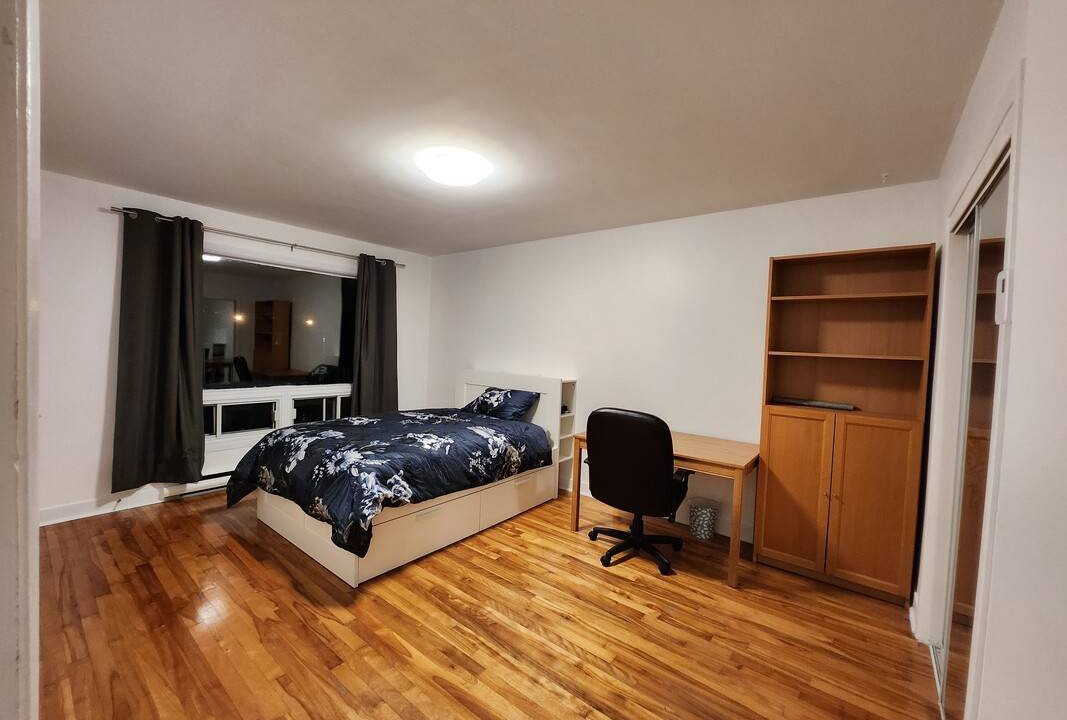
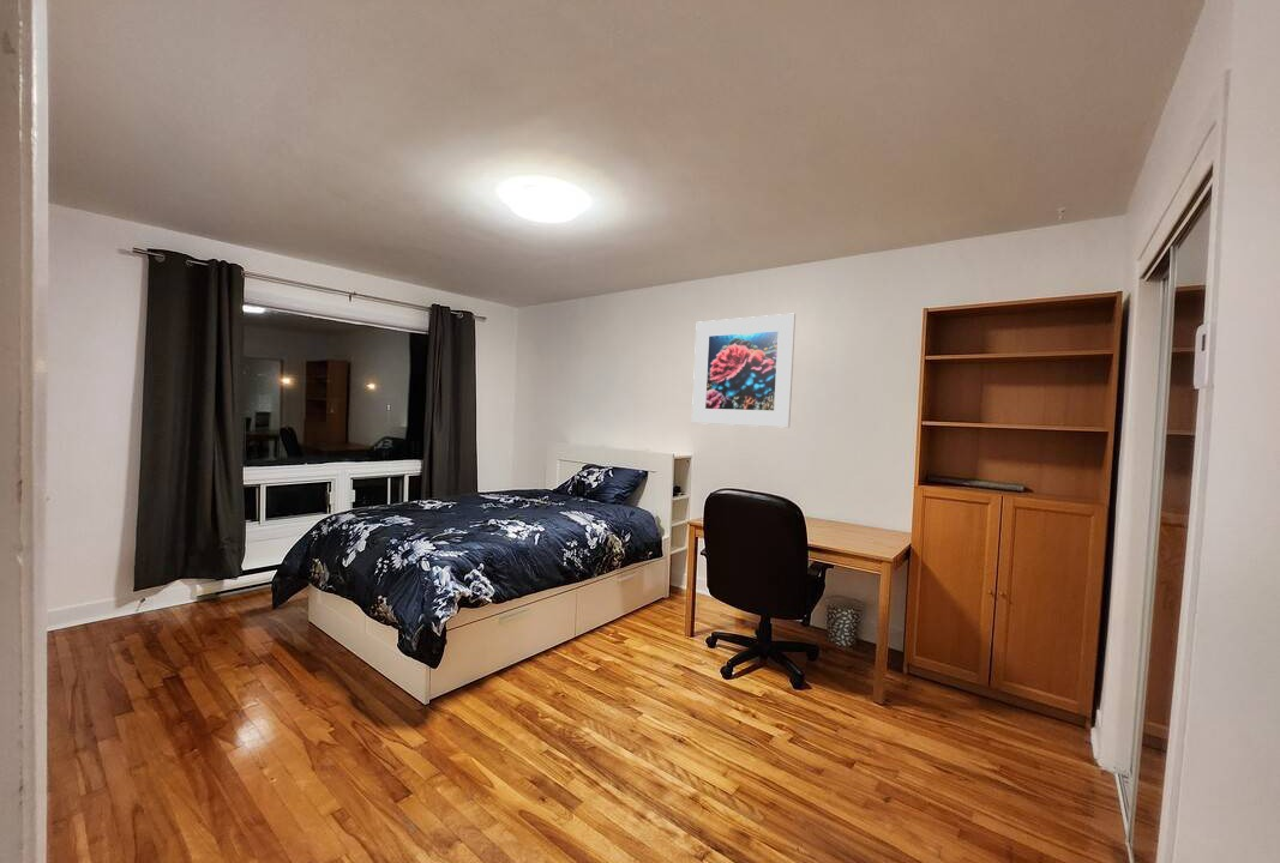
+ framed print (740, 372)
